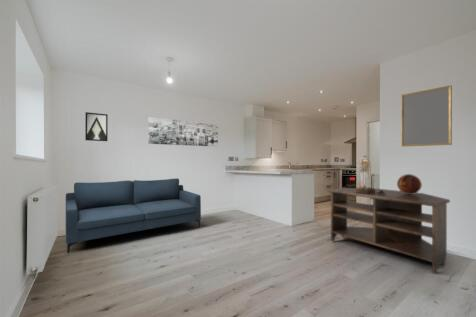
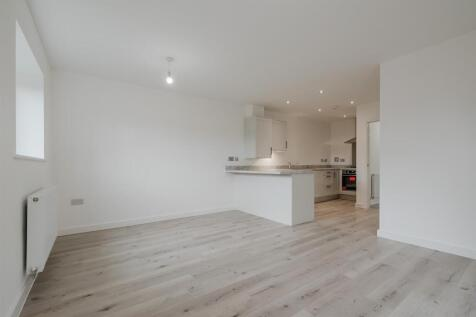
- tv stand (387, 220)
- wall art (186, 133)
- wall art (96, 127)
- home mirror (425, 118)
- decorative sphere (409, 184)
- sofa (137, 206)
- table lamp (369, 174)
